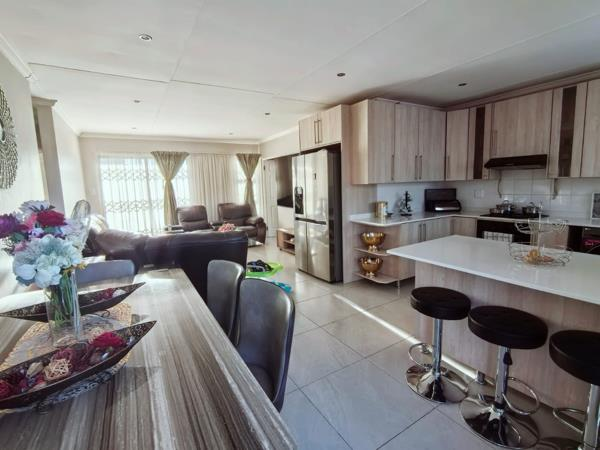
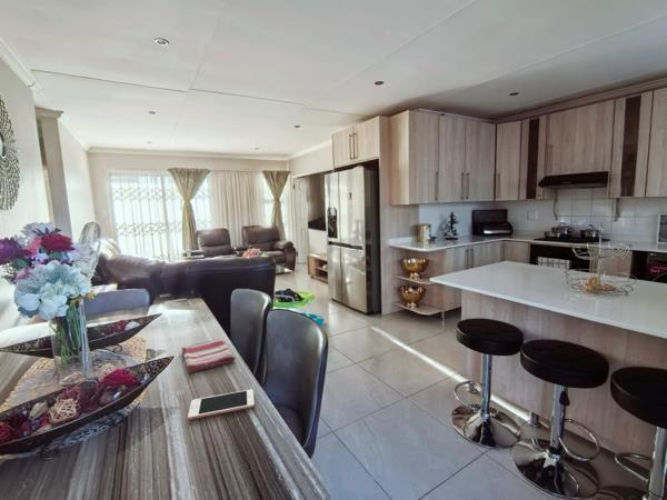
+ dish towel (207, 352)
+ cell phone (222, 403)
